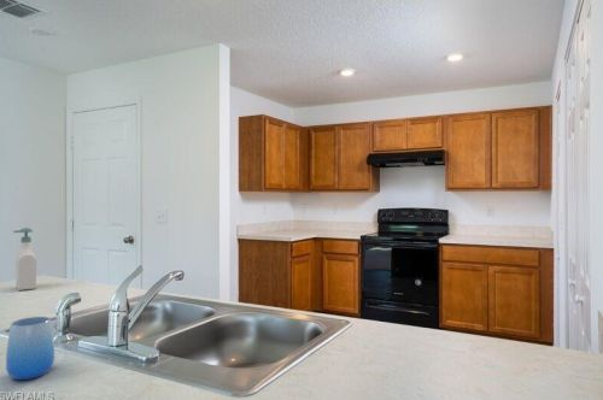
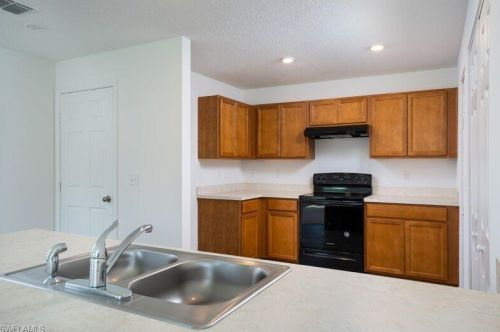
- cup (30, 347)
- soap bottle (23, 258)
